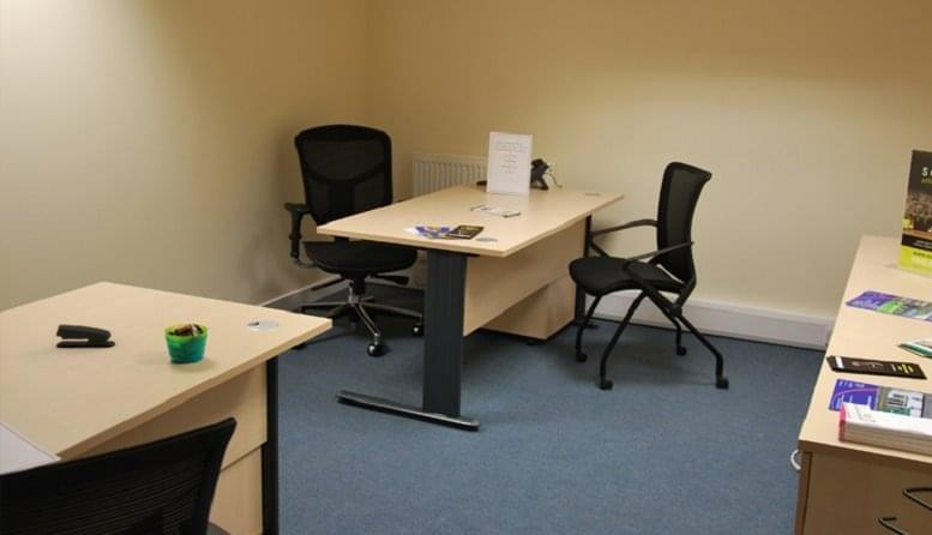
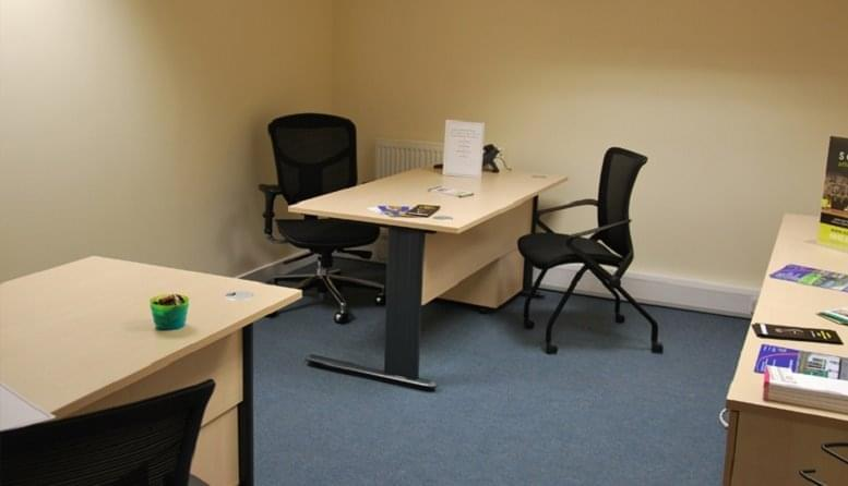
- stapler (85, 333)
